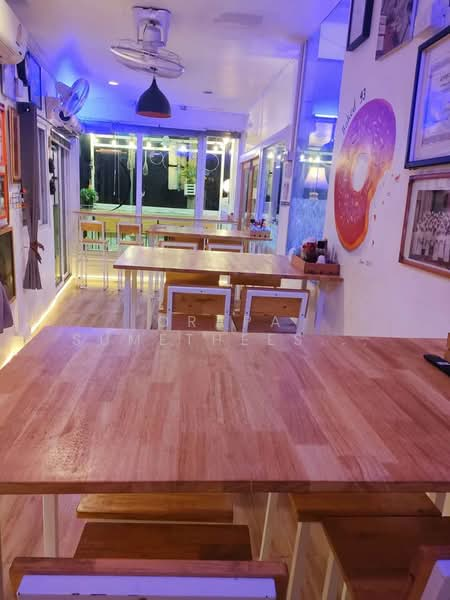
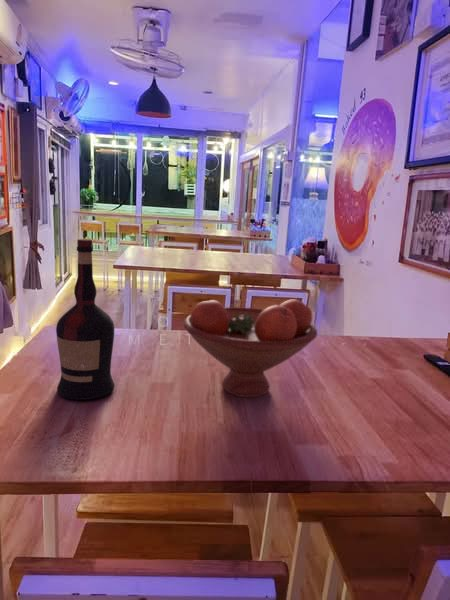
+ liquor (85, 317)
+ fruit bowl (248, 343)
